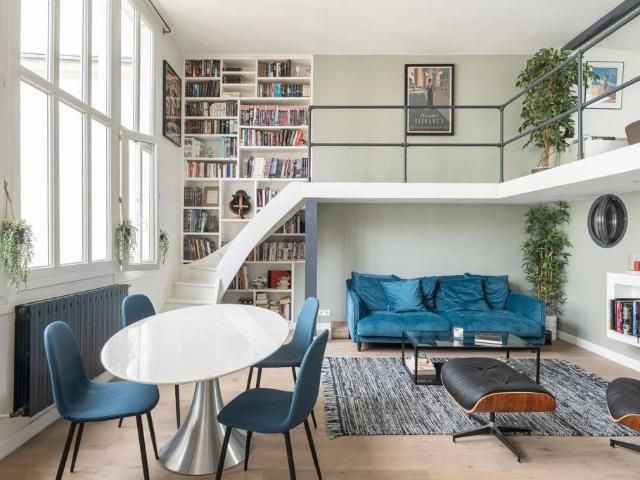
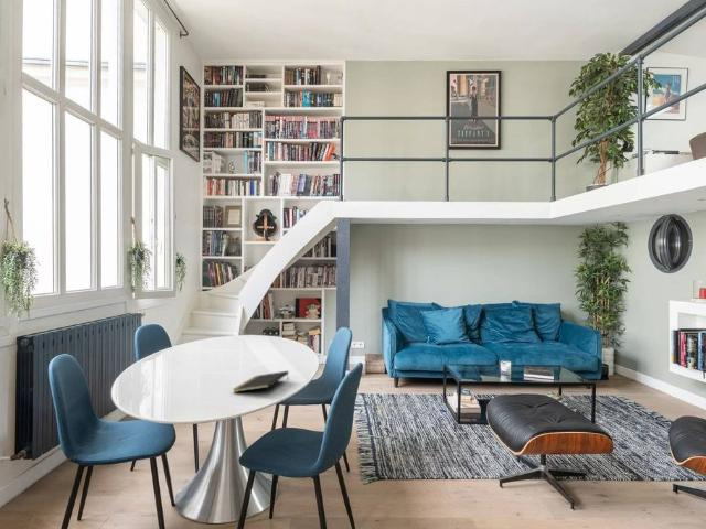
+ notepad (261, 380)
